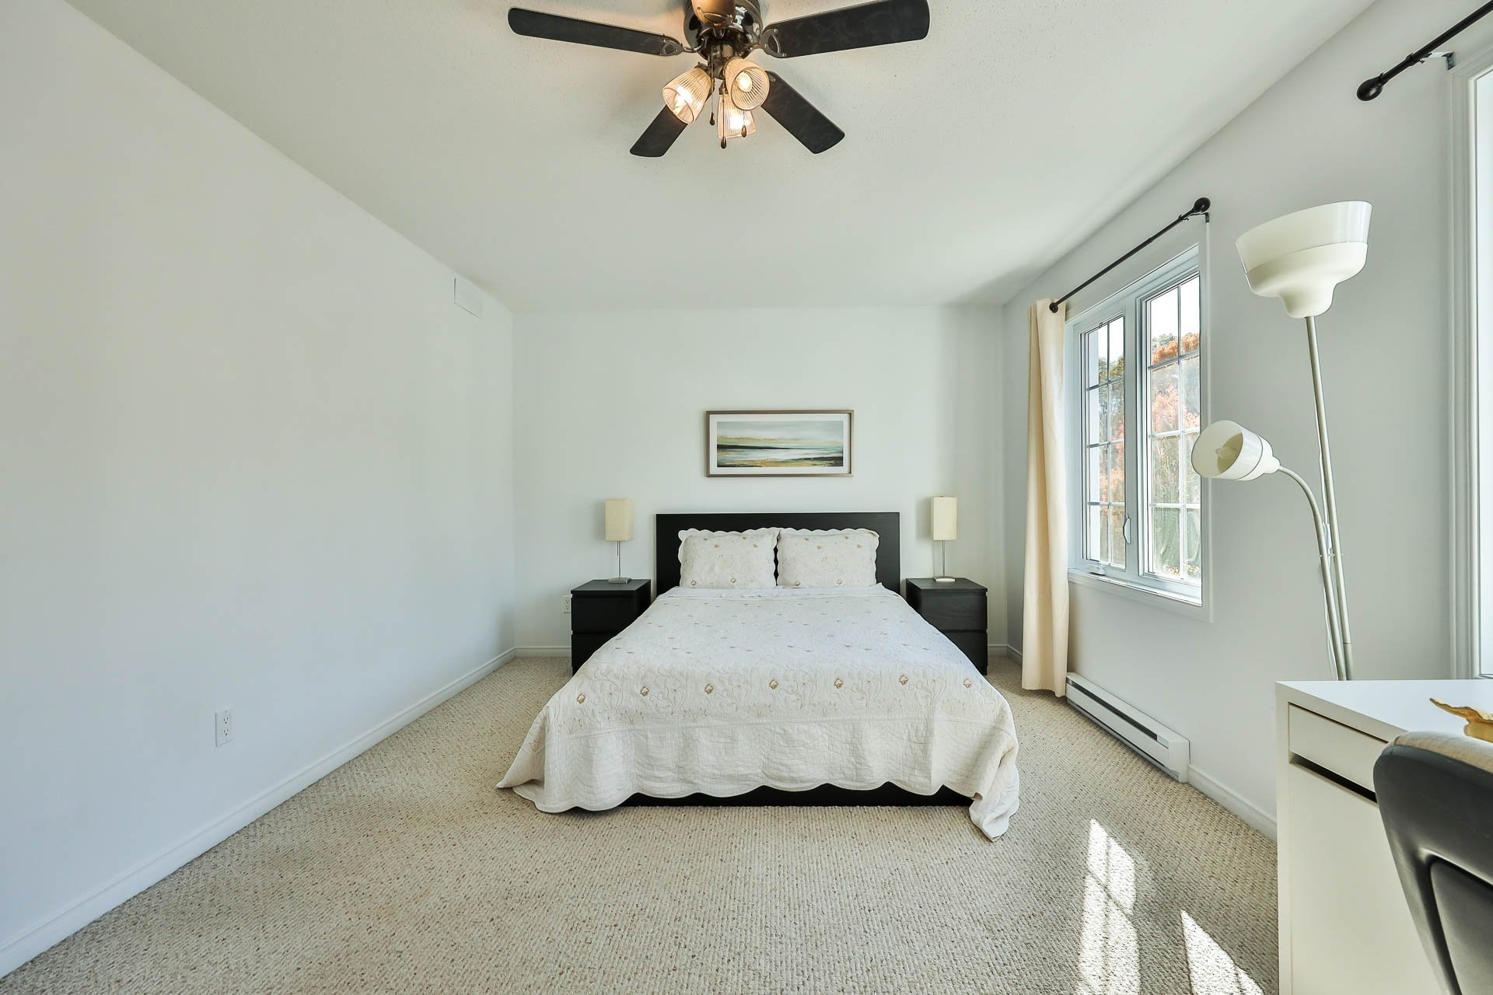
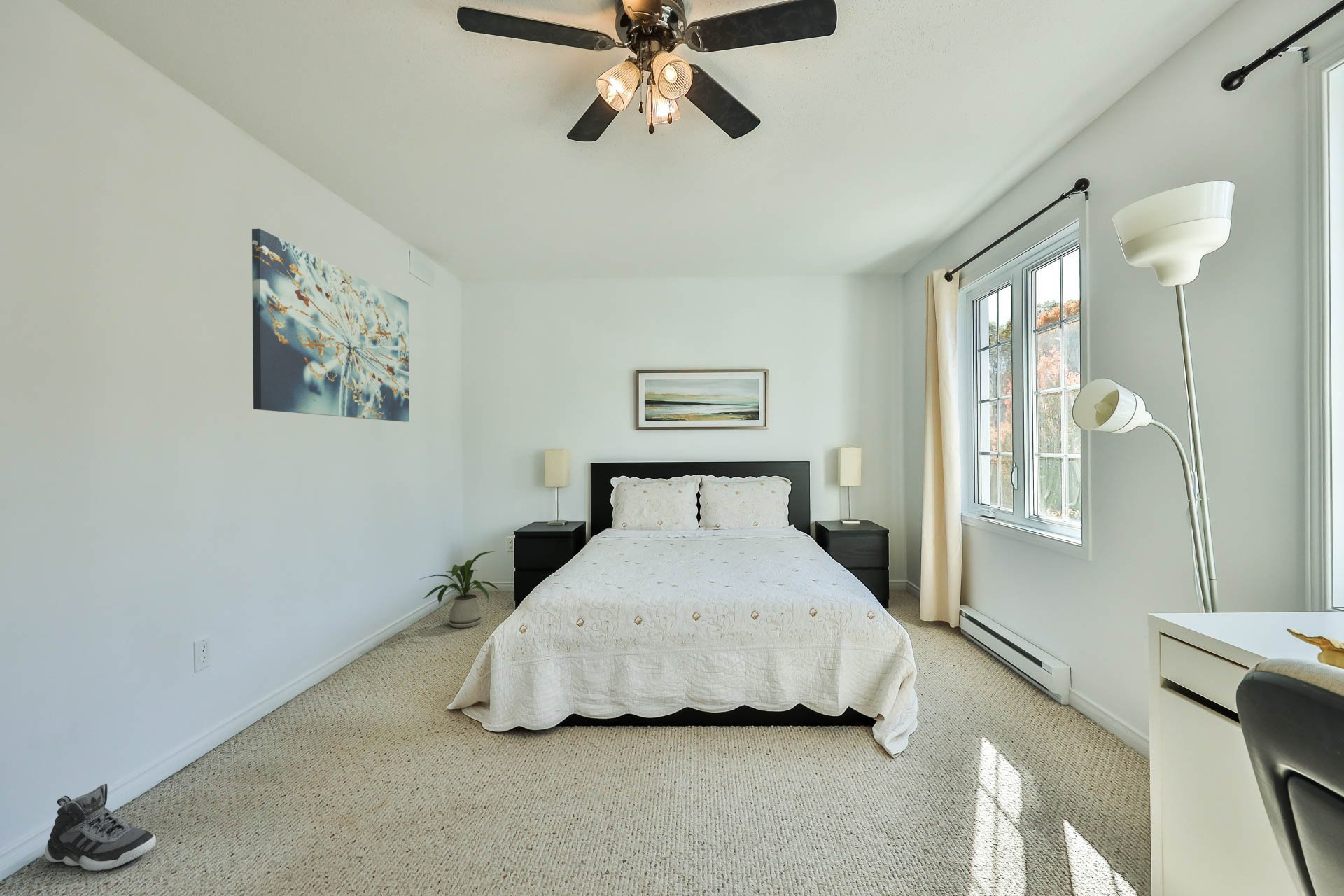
+ sneaker (99, 825)
+ wall art (346, 344)
+ house plant (459, 587)
